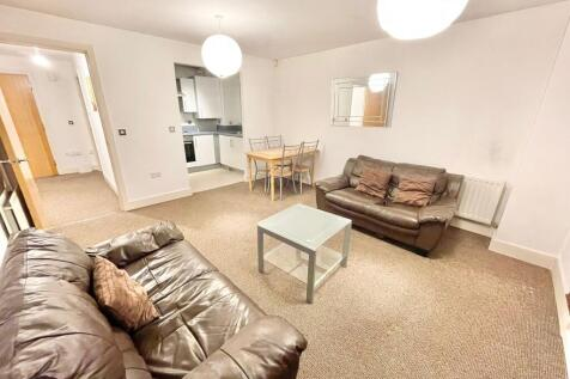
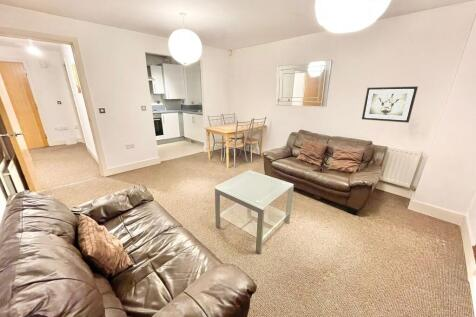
+ wall art (387, 104)
